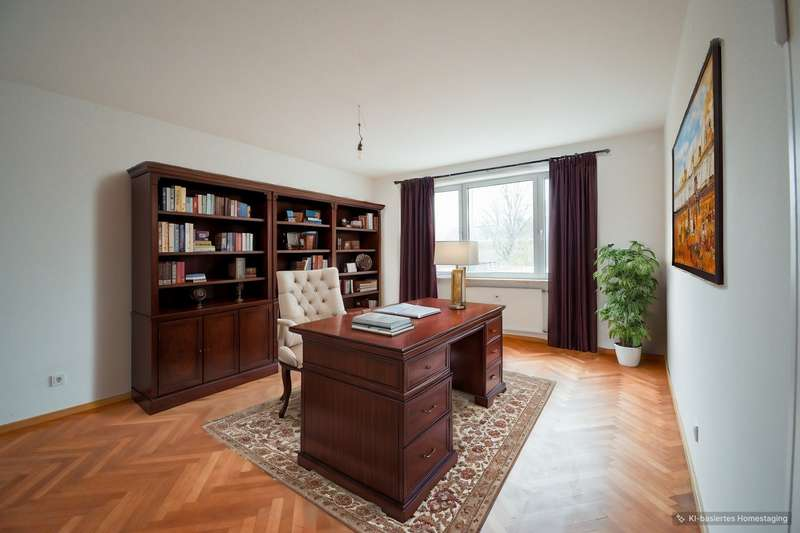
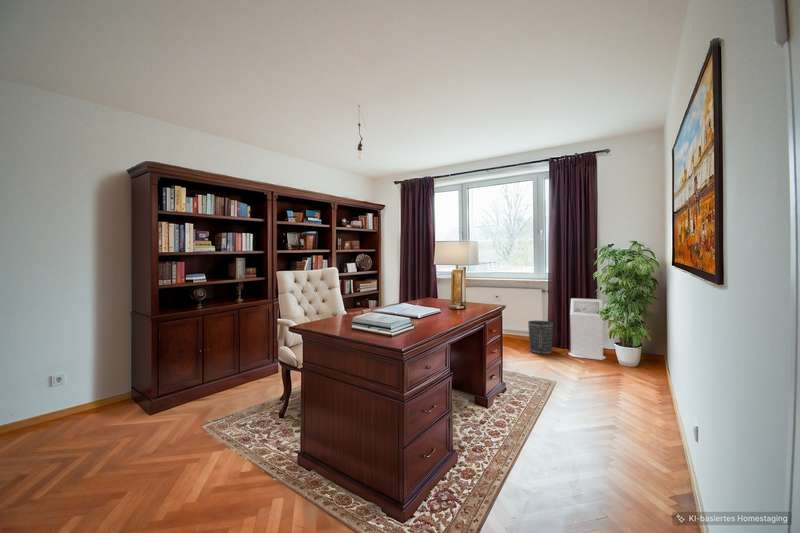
+ lectern (586, 327)
+ wastebasket (540, 336)
